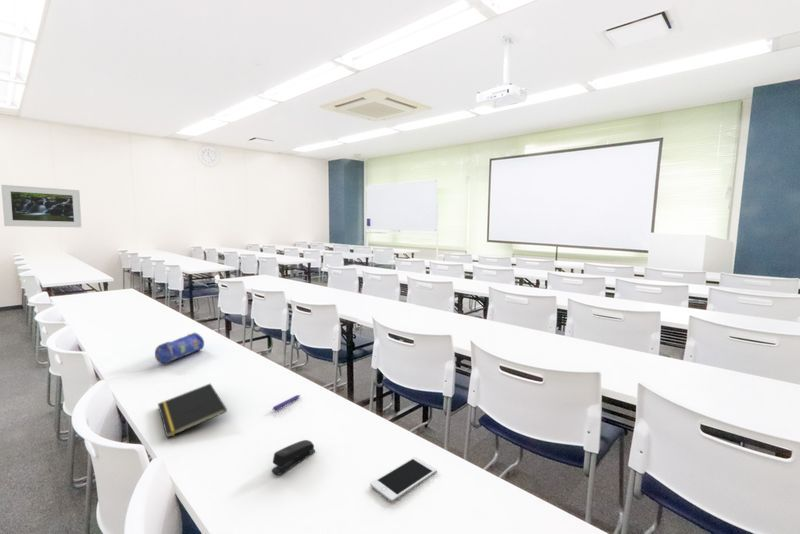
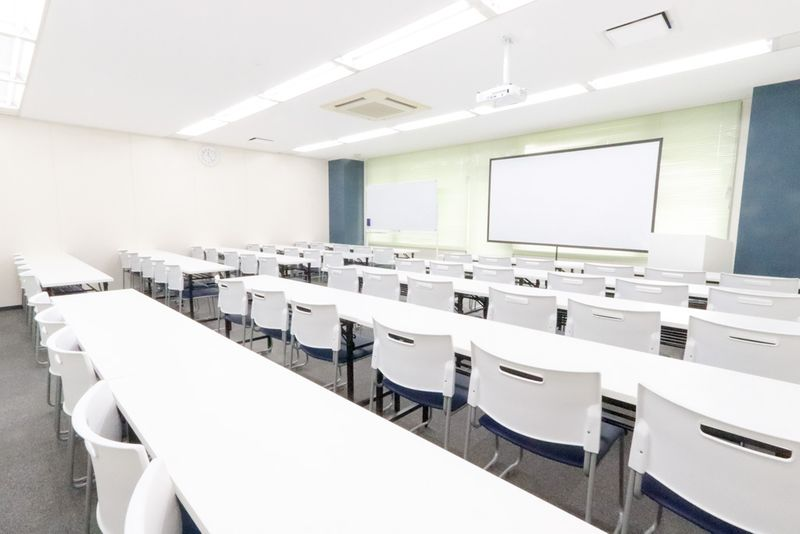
- stapler (294, 452)
- pencil case (181, 346)
- notepad (191, 407)
- pen (287, 401)
- cell phone (404, 477)
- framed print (43, 207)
